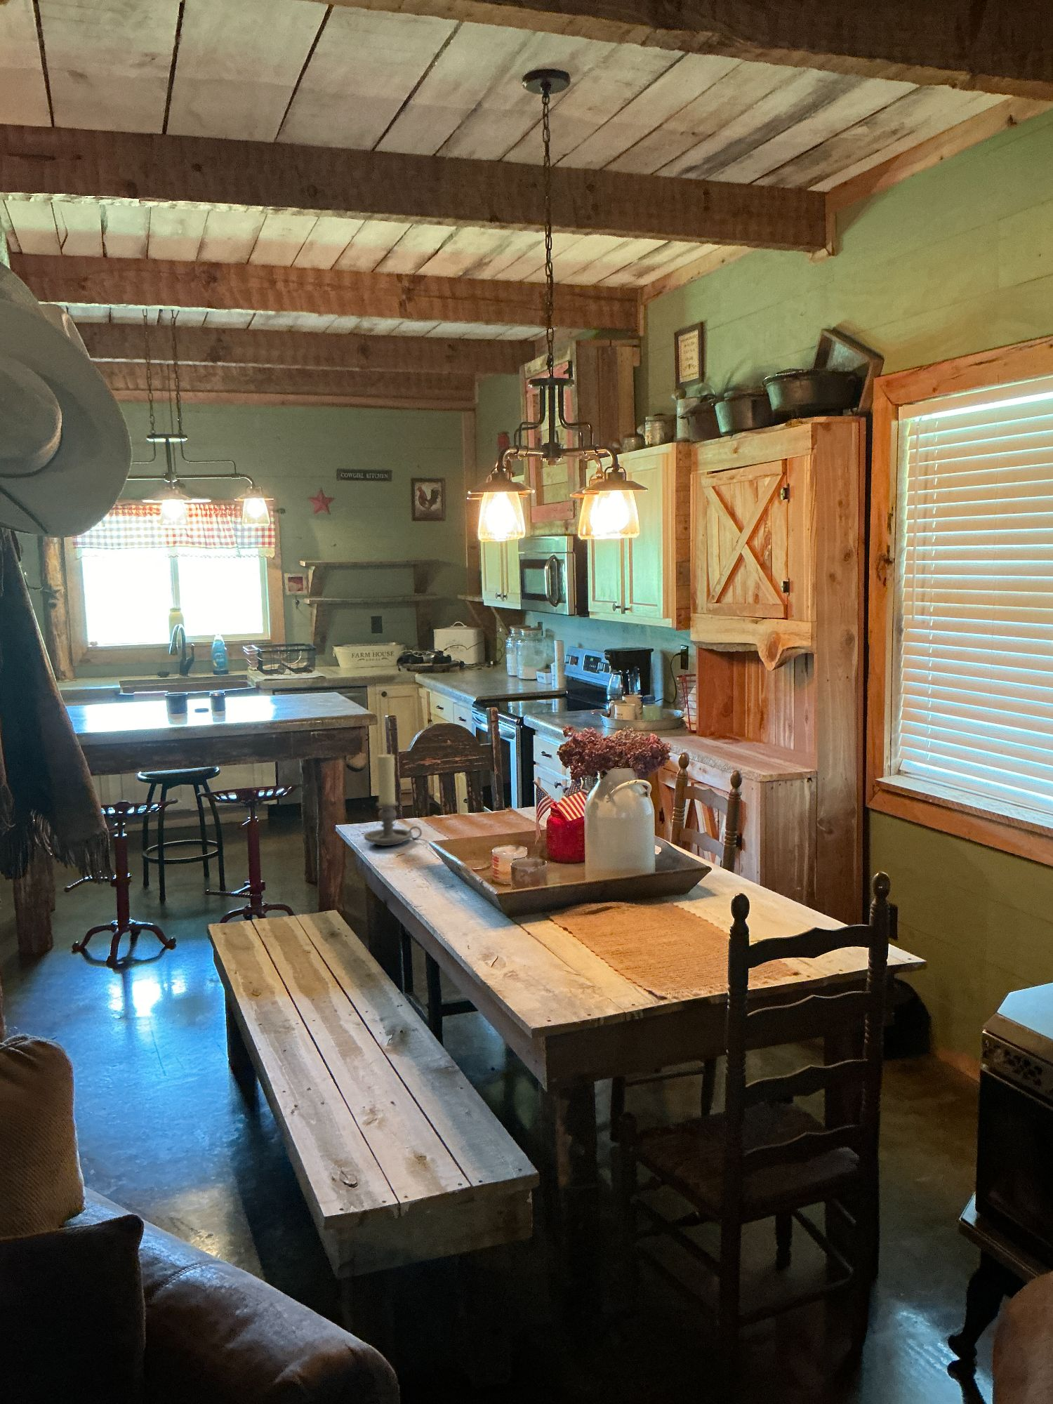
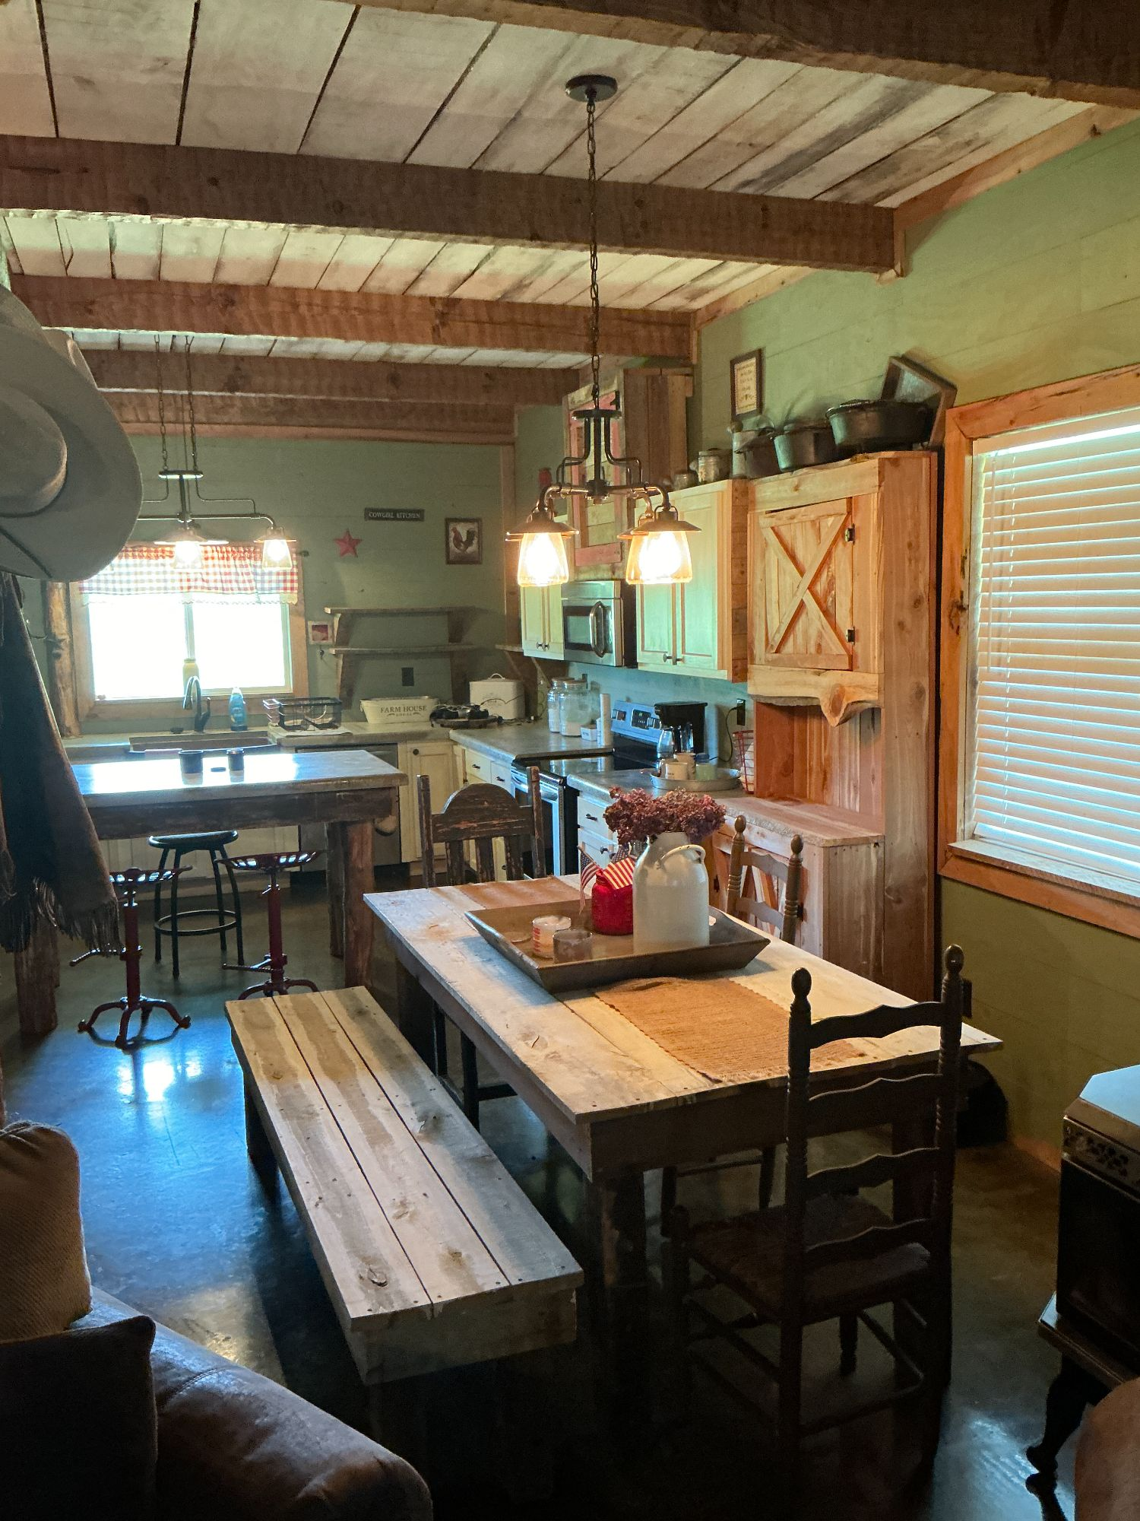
- candle holder (392, 797)
